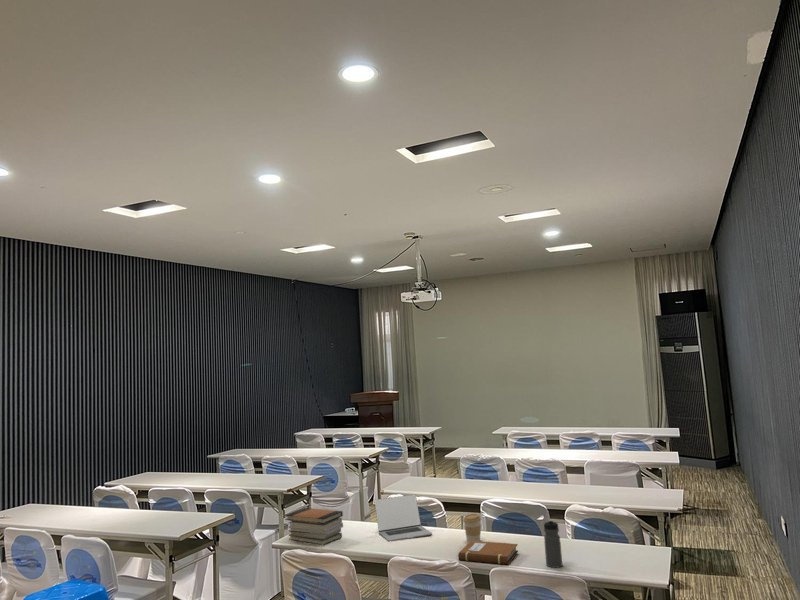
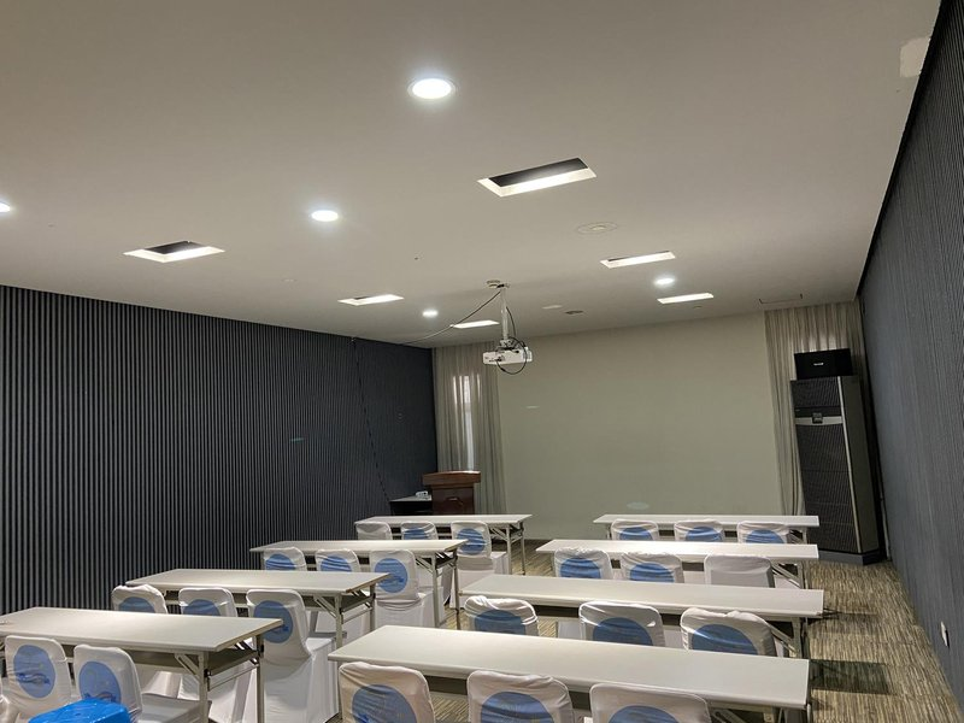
- book stack (315, 525)
- laptop (402, 517)
- notebook (487, 552)
- coffee cup (472, 528)
- water bottle (552, 542)
